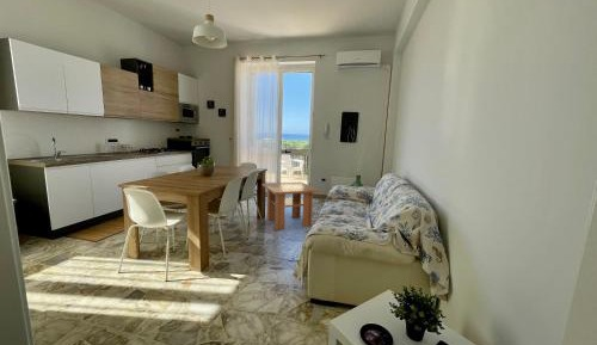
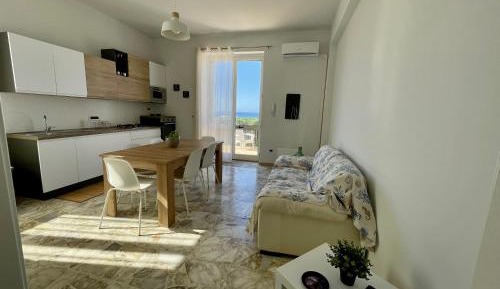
- coffee table (288, 204)
